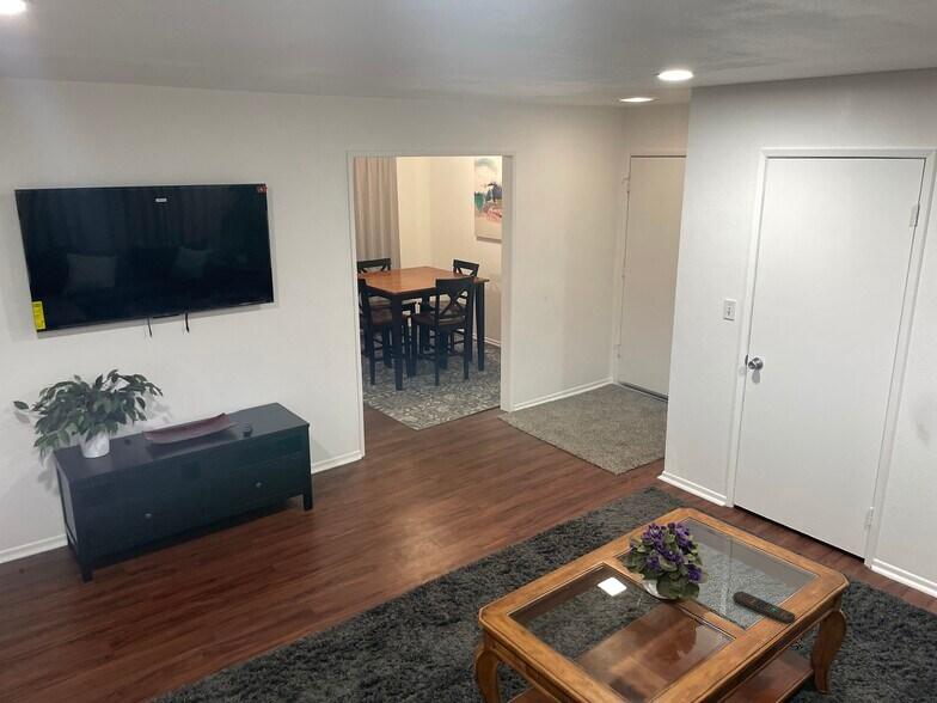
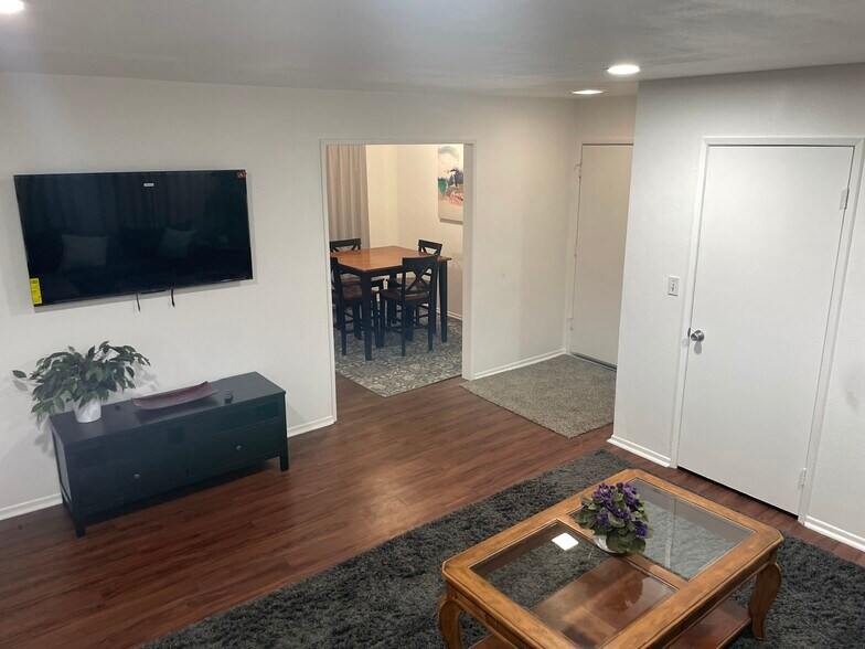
- remote control (763, 606)
